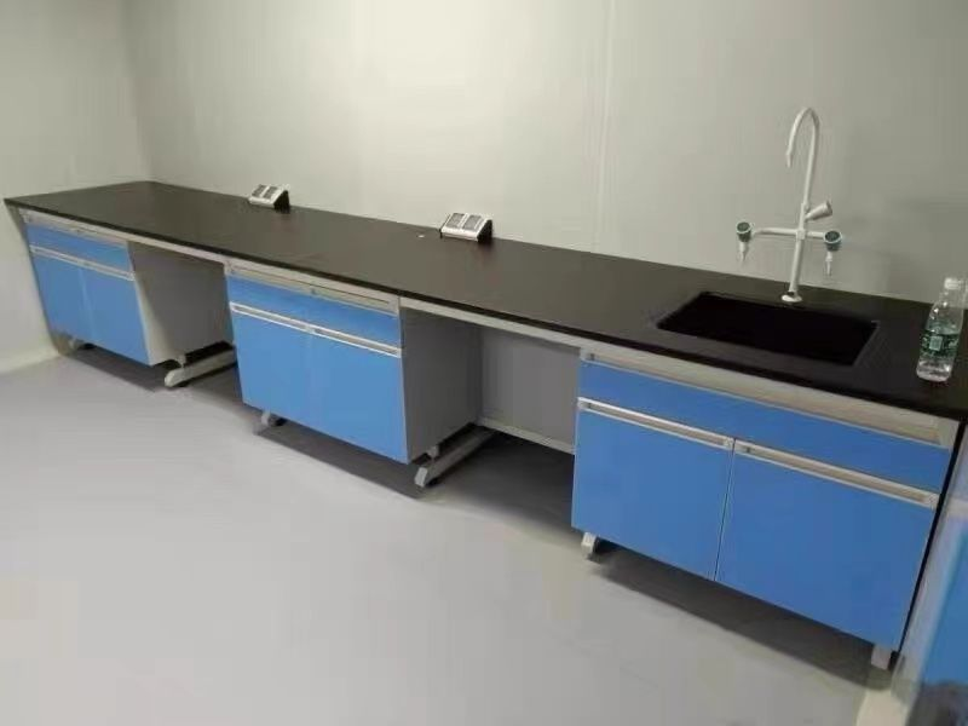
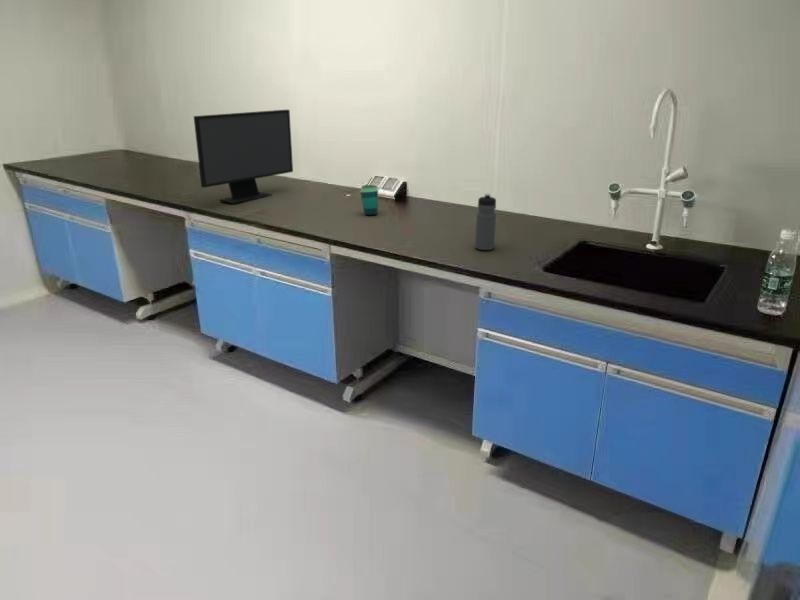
+ water bottle (486, 221)
+ cup (369, 200)
+ computer monitor (242, 156)
